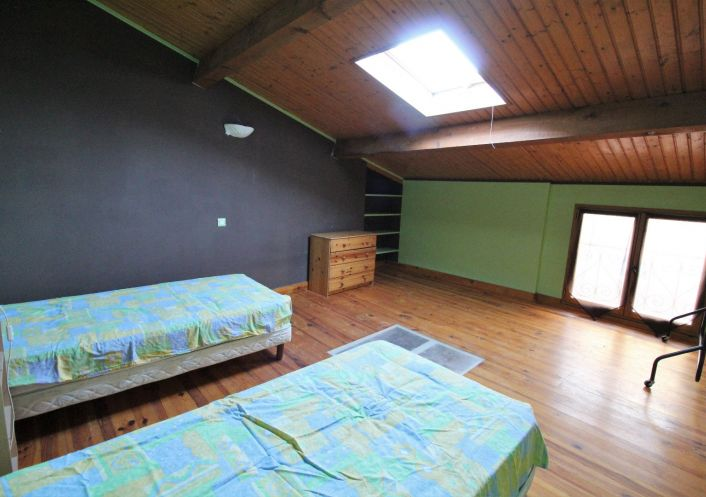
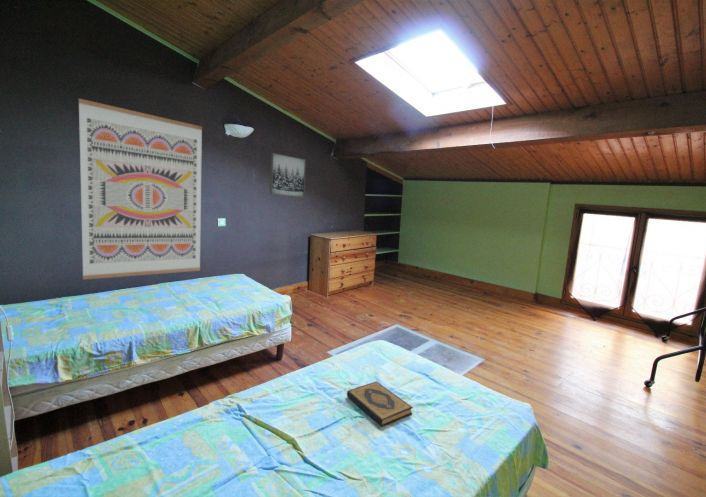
+ hardback book (378, 401)
+ wall art (147, 196)
+ wall art (288, 176)
